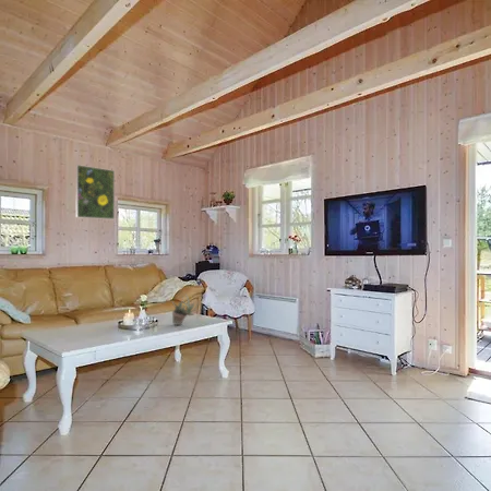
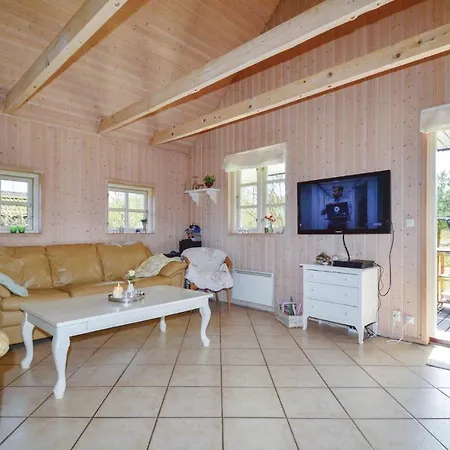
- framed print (95, 193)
- succulent plant (184, 310)
